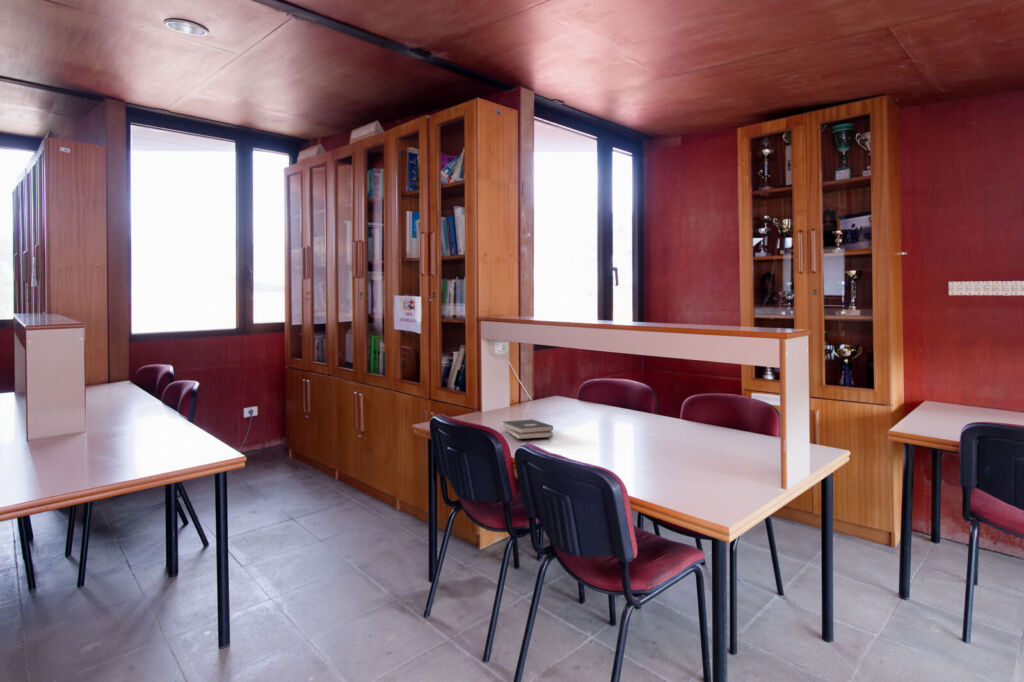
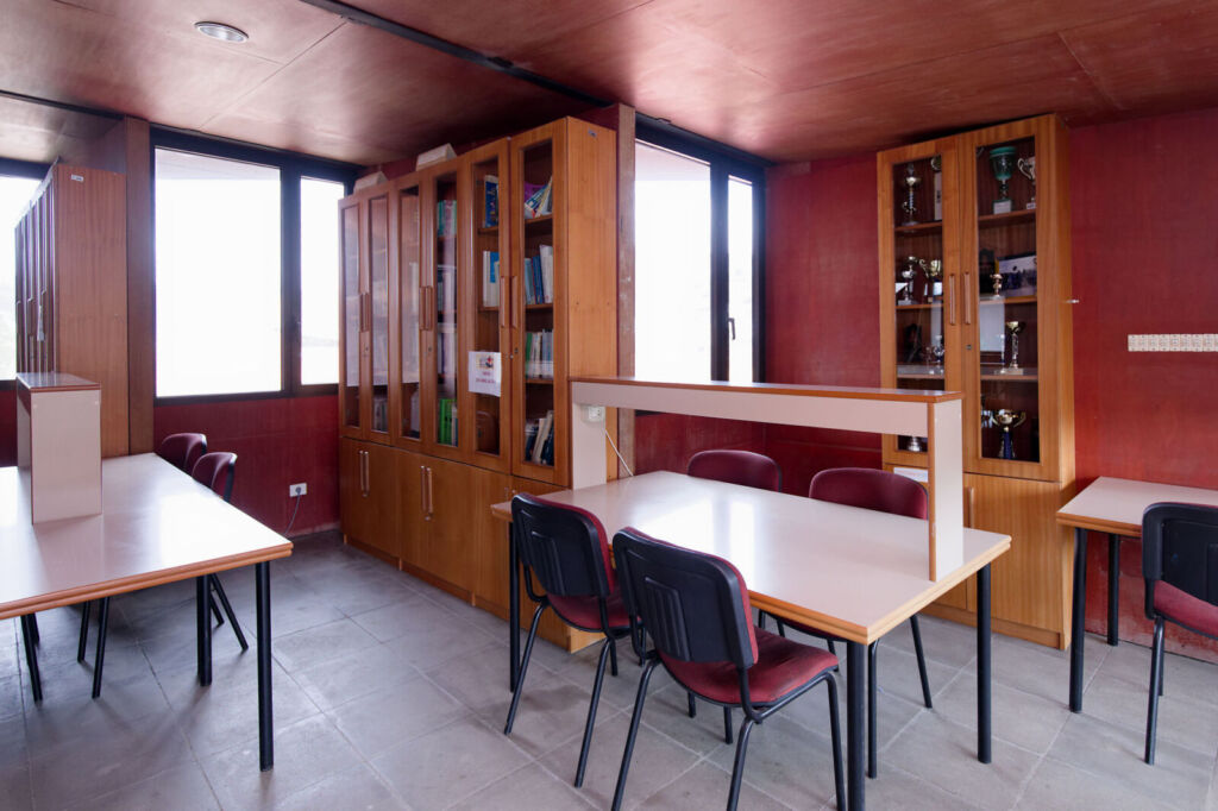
- hardback book (527, 428)
